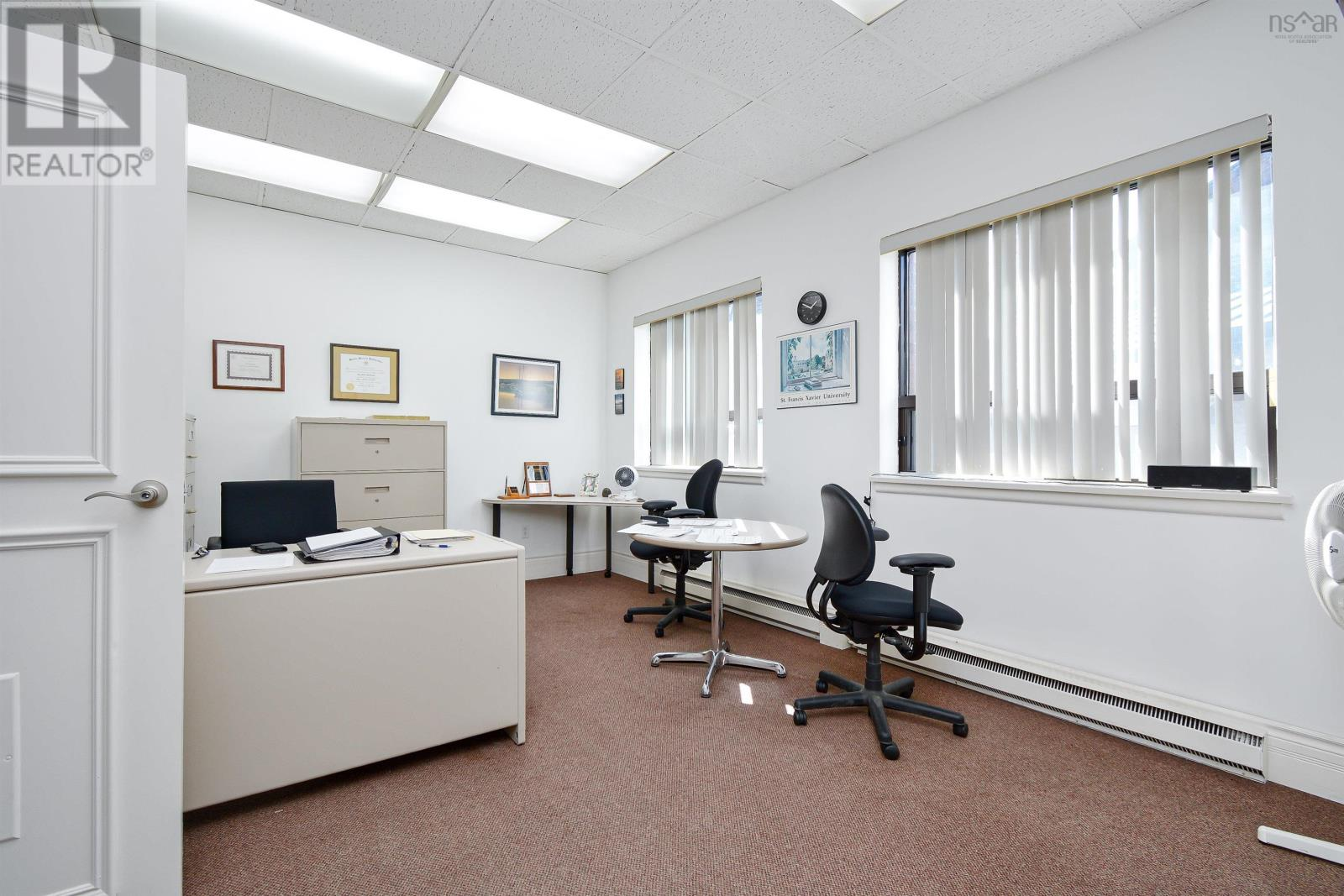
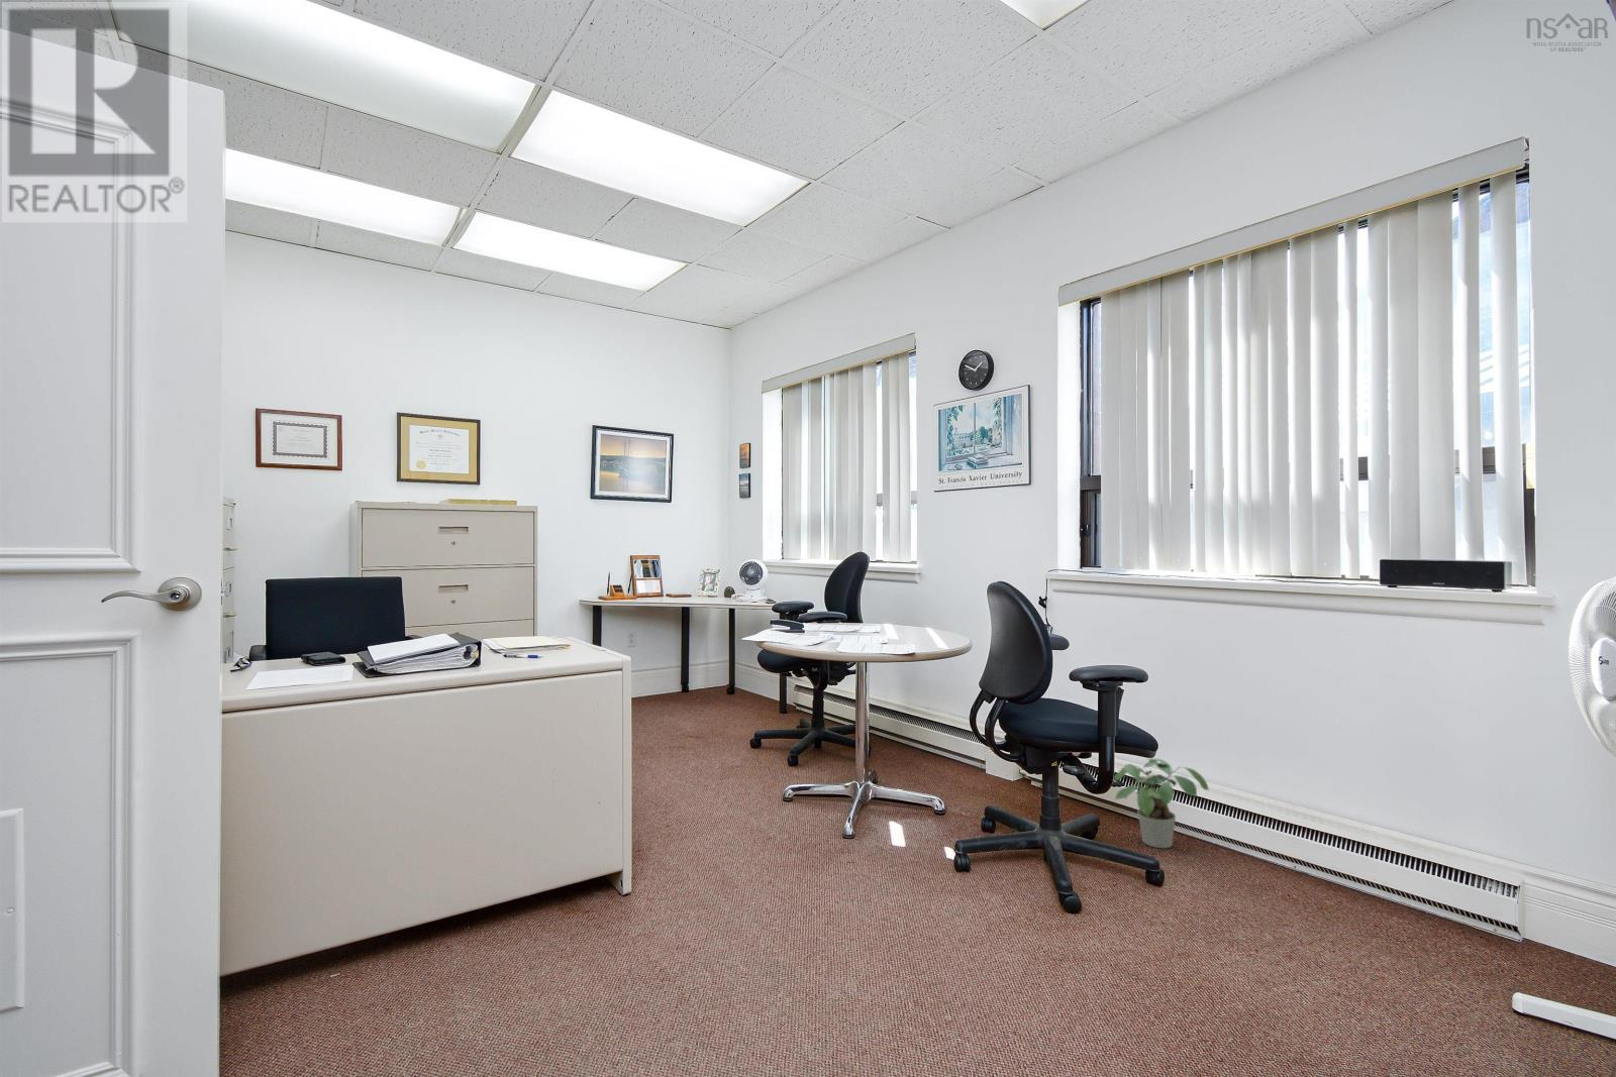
+ potted plant (1152, 803)
